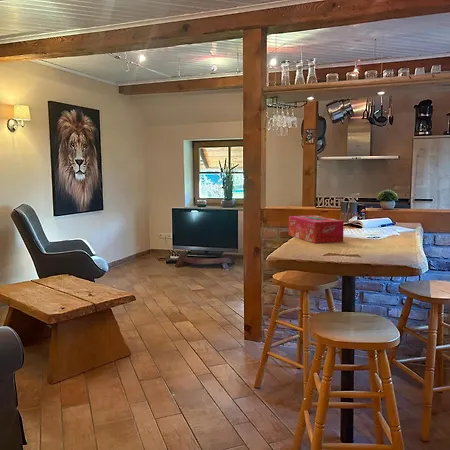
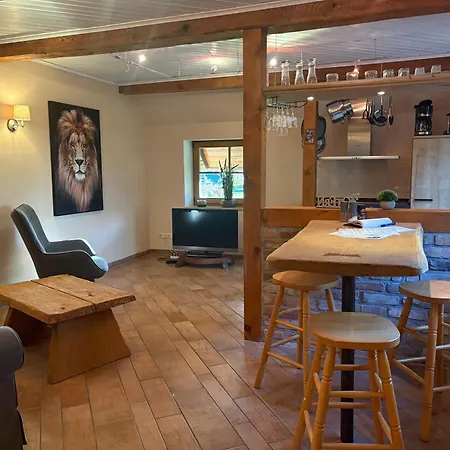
- tissue box (314, 228)
